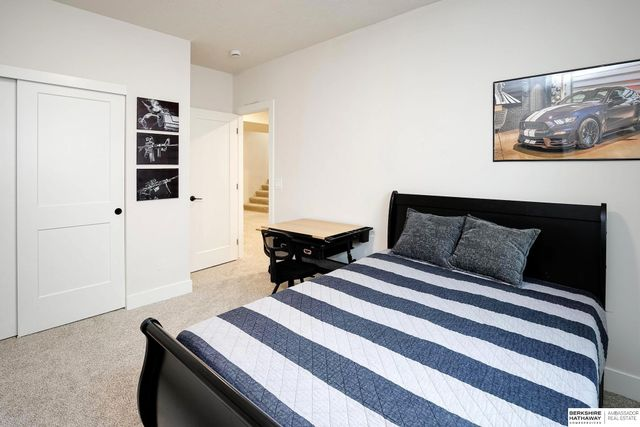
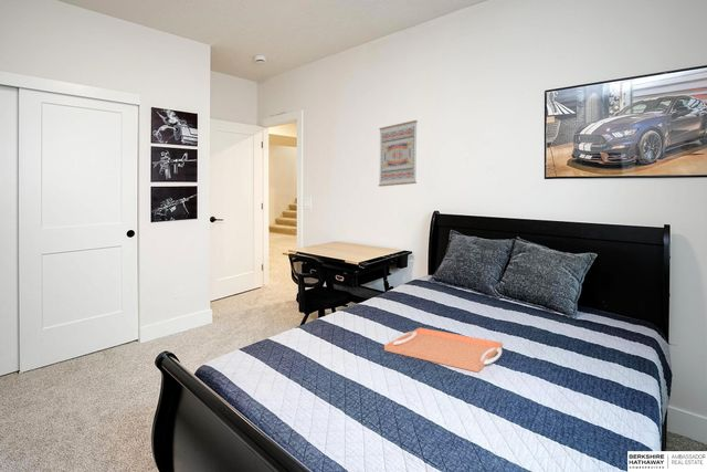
+ wall art (397, 155)
+ serving tray (444, 346)
